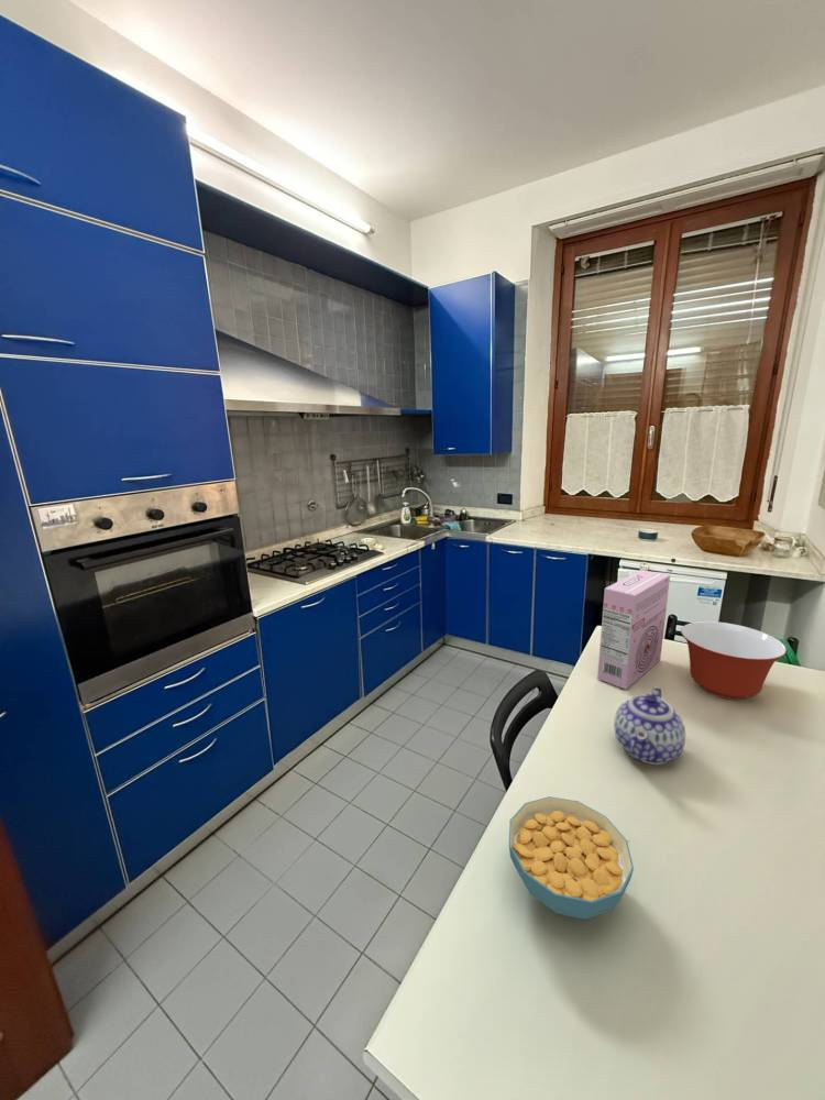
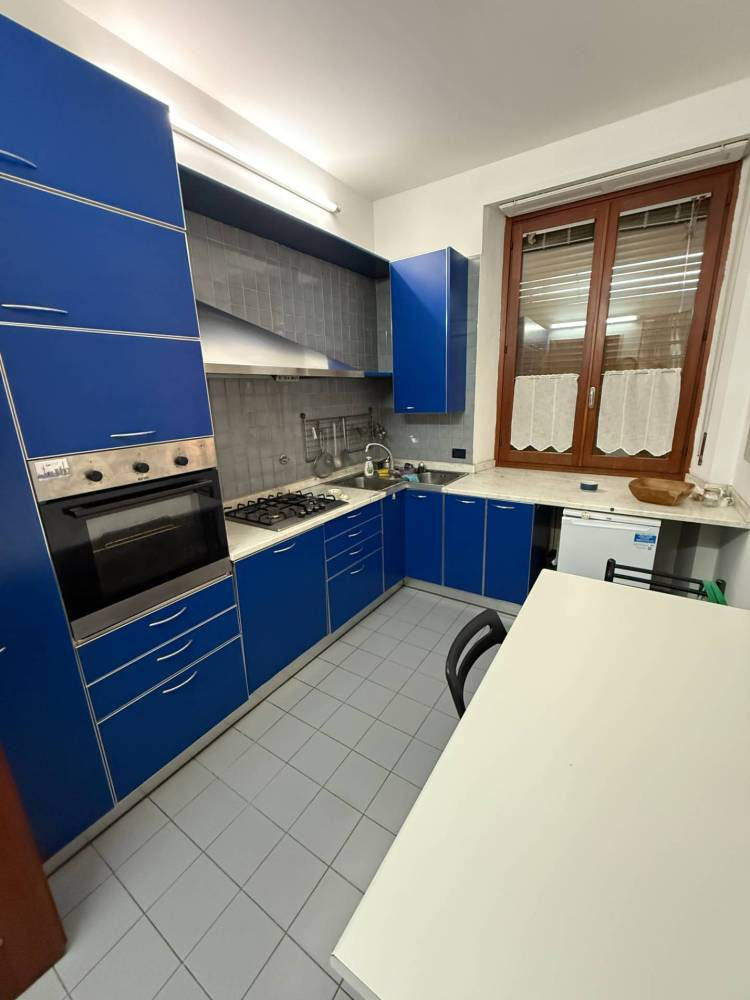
- cereal box (634, 626)
- mixing bowl (727, 663)
- cereal bowl (565, 866)
- teapot (649, 723)
